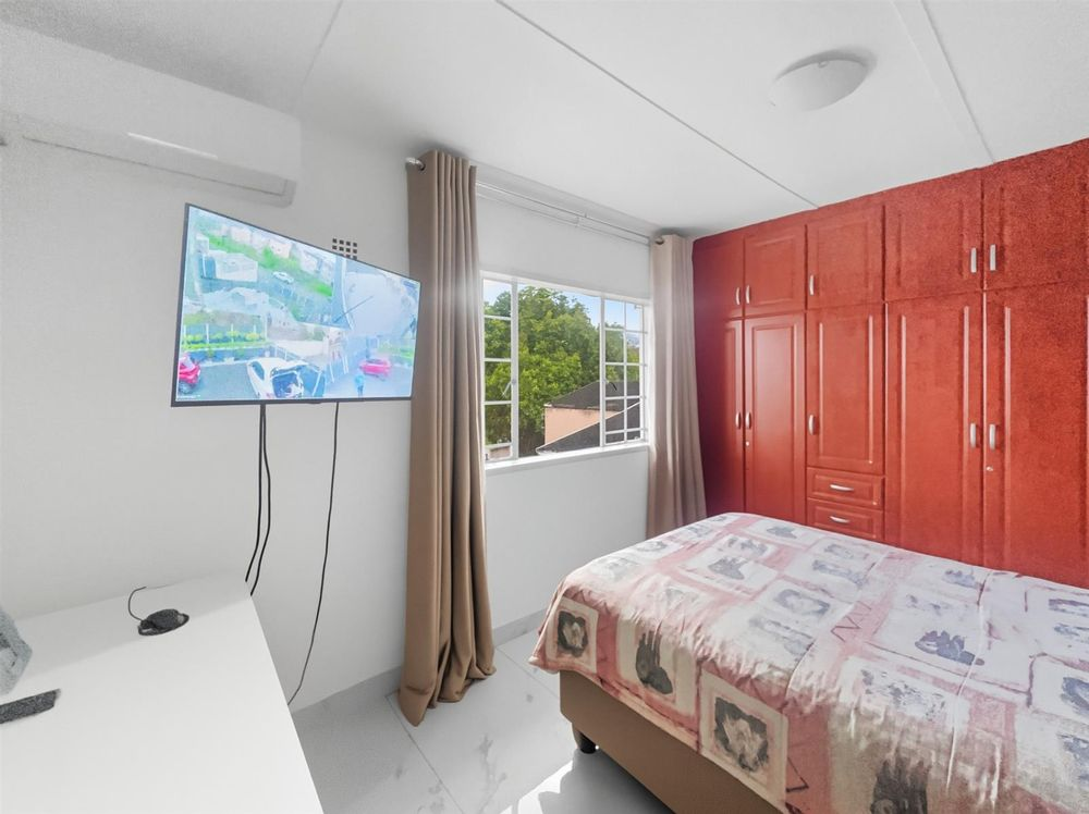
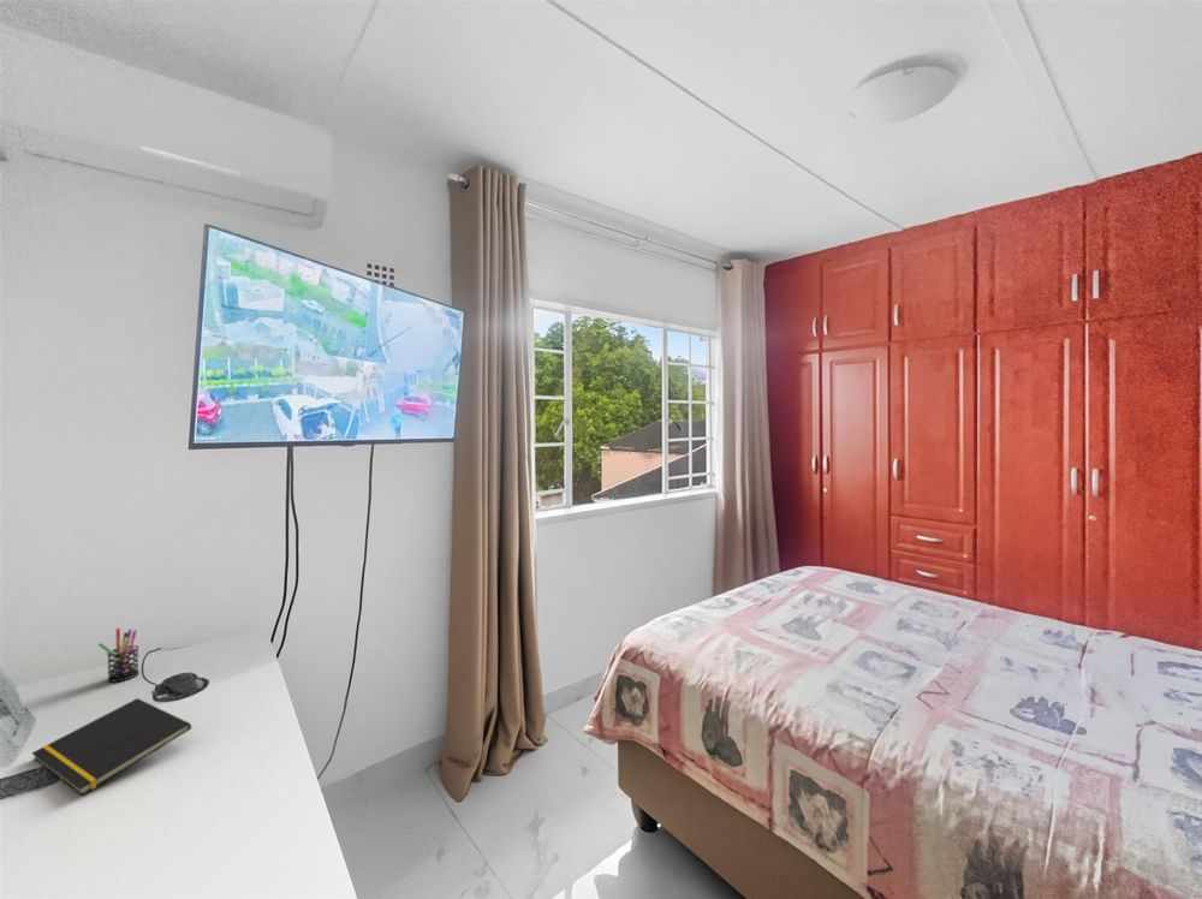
+ notepad (113, 740)
+ pen holder (119, 654)
